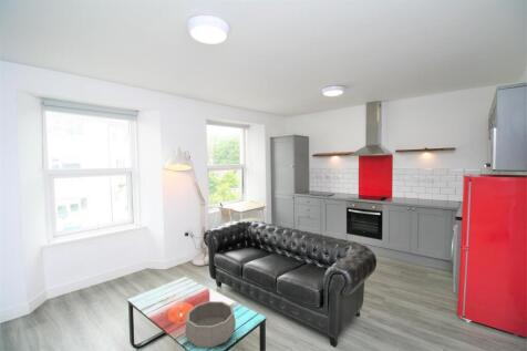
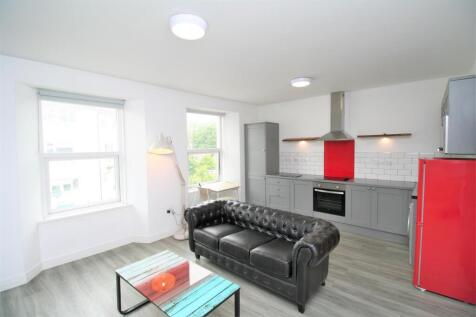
- decorative bowl (210, 324)
